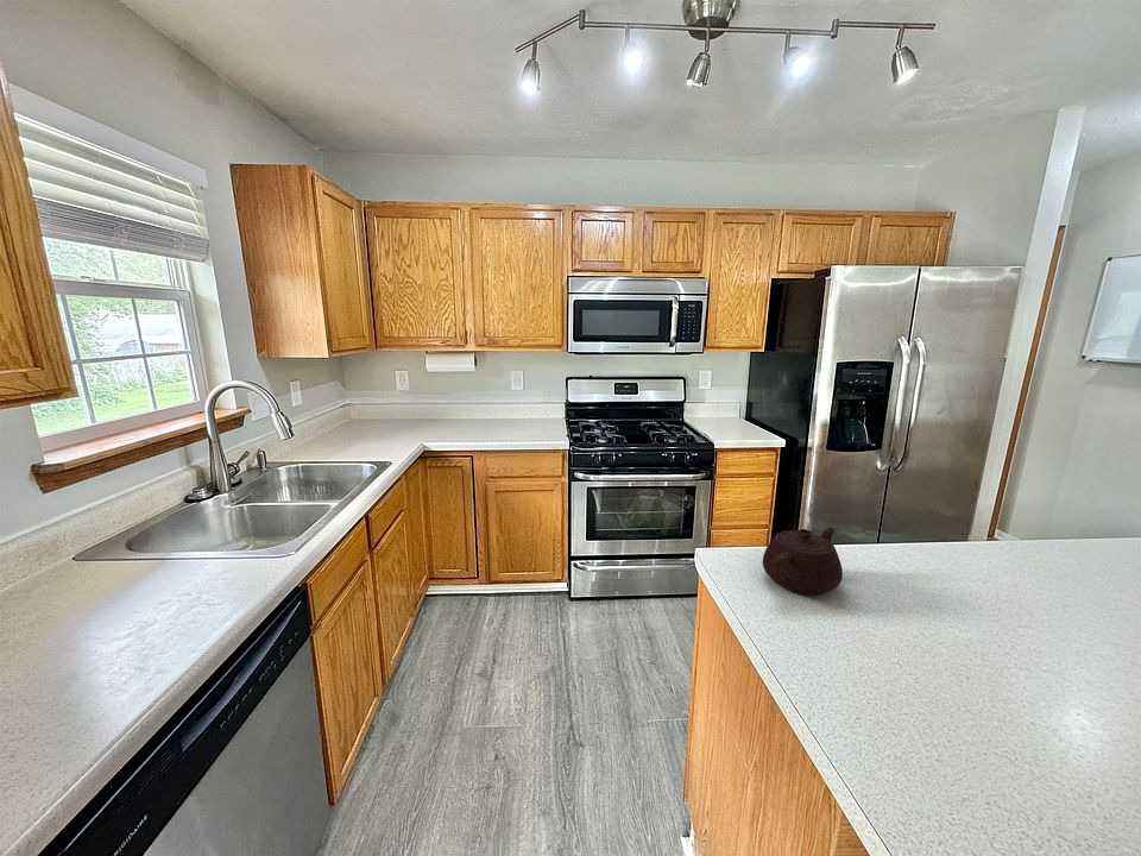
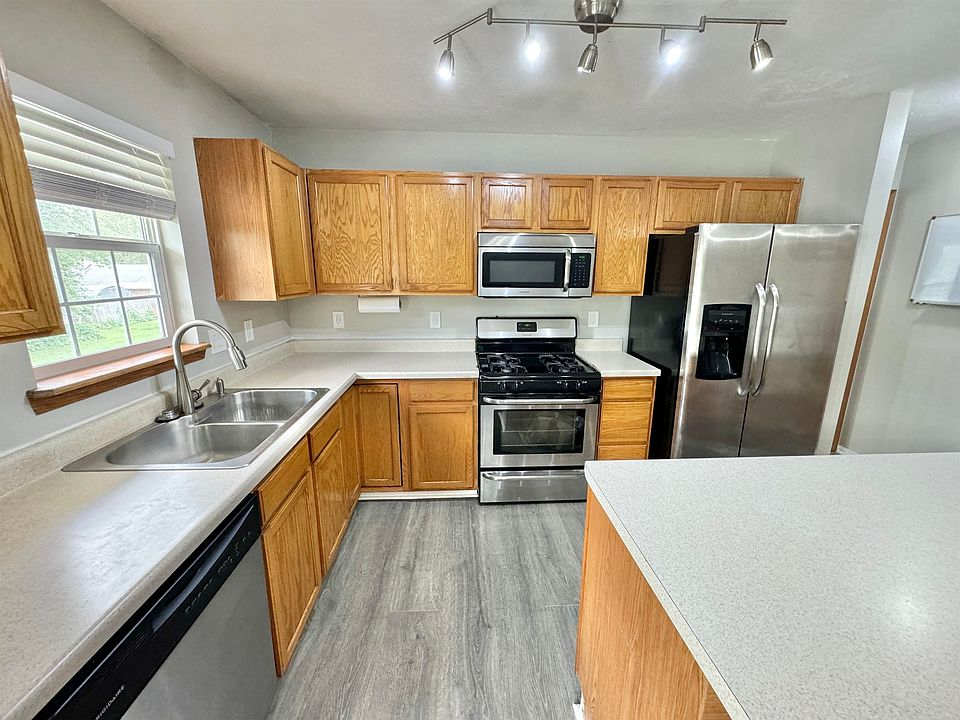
- teapot (803, 555)
